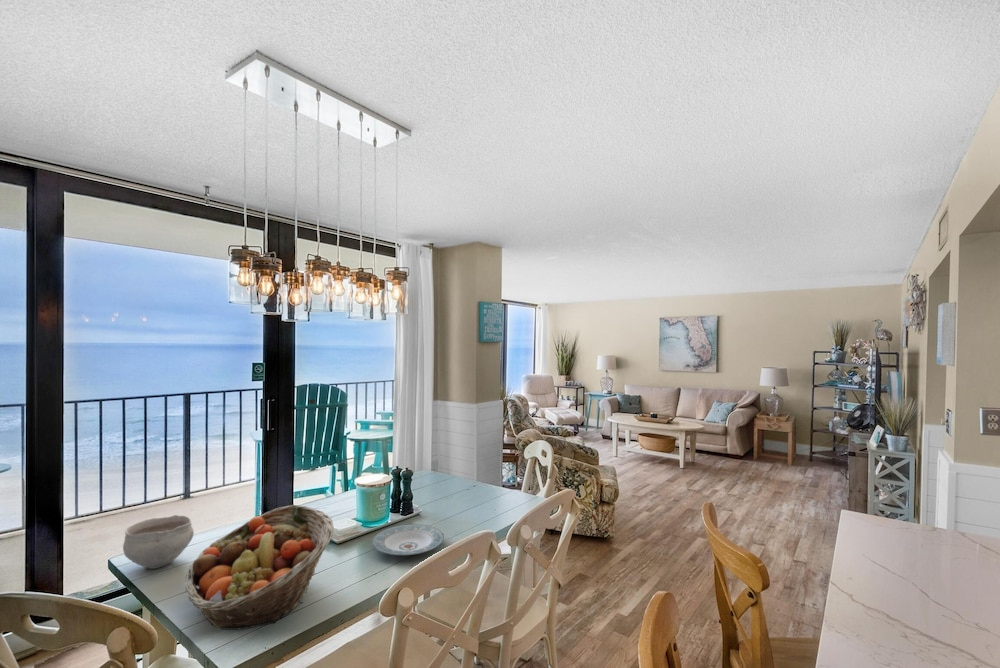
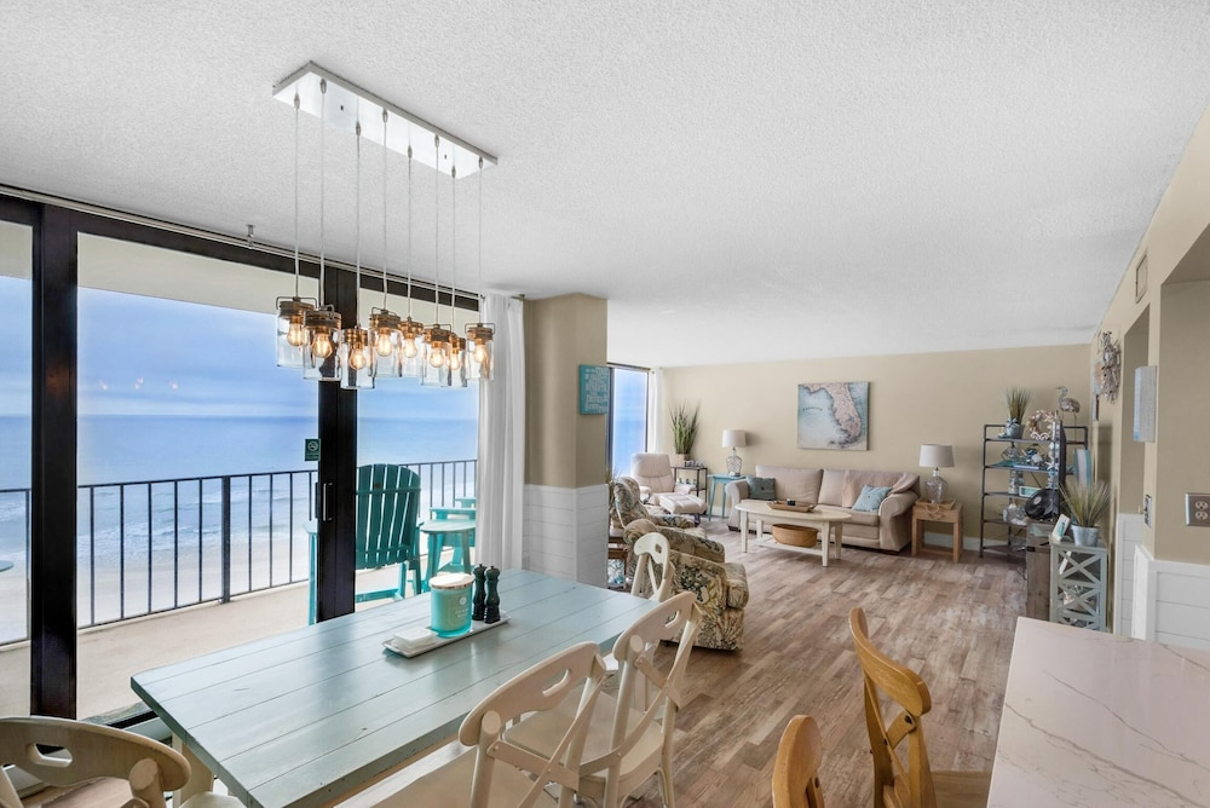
- fruit basket (262, 561)
- plate (408, 542)
- bowl (159, 542)
